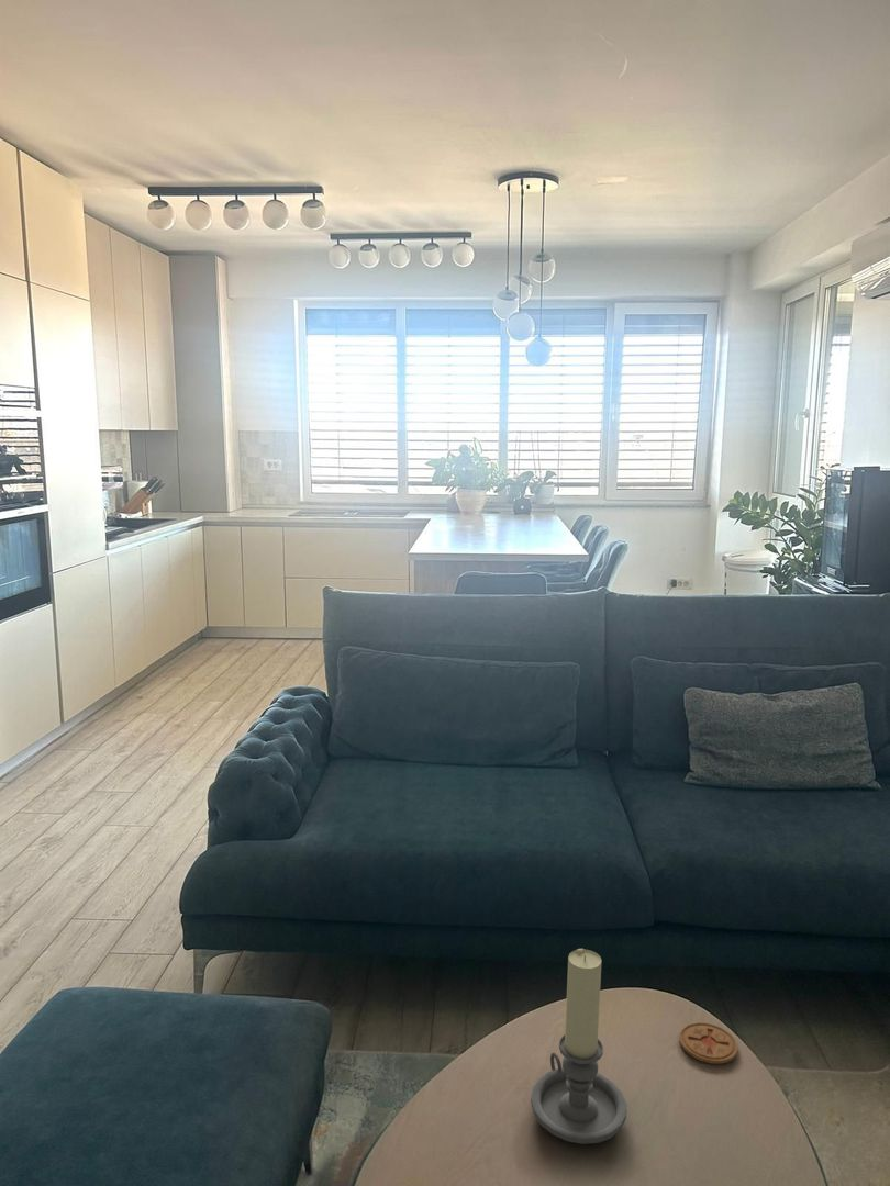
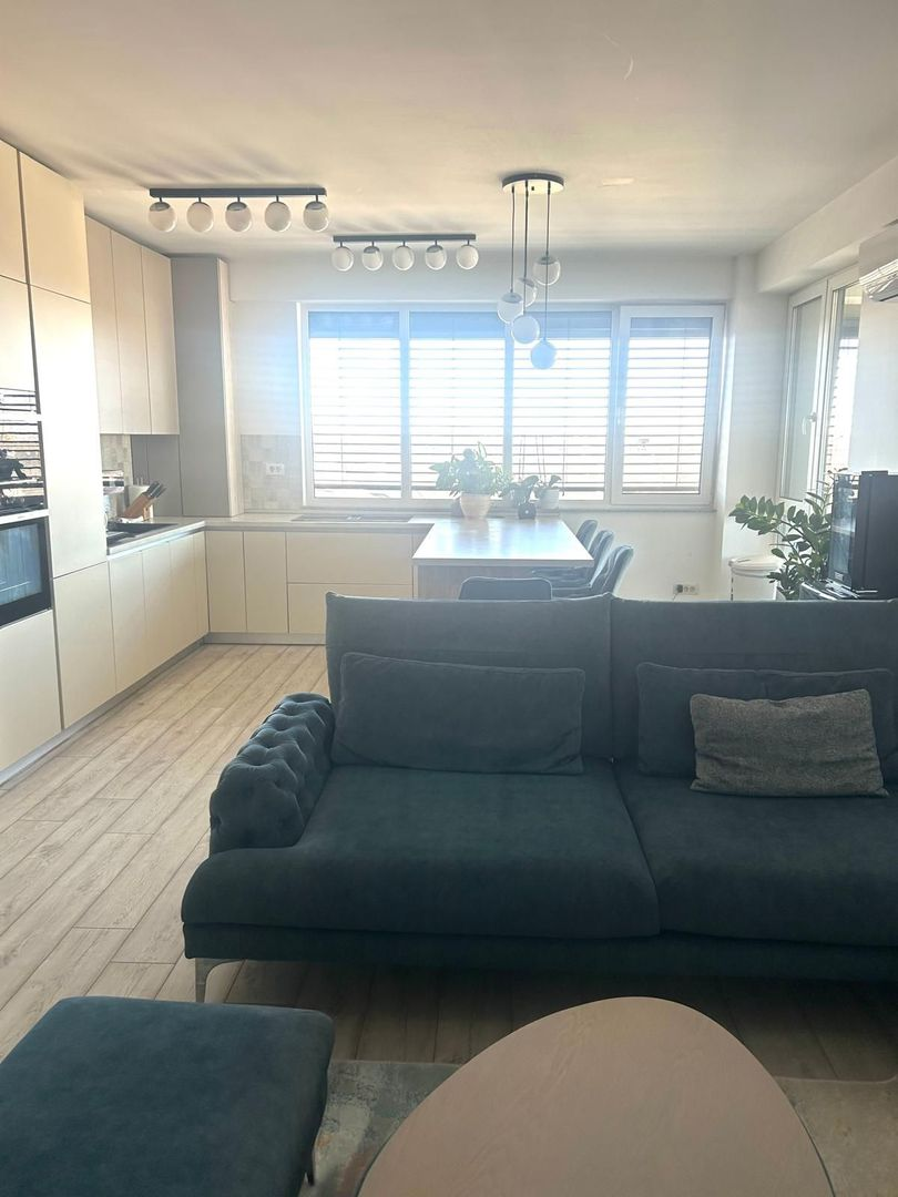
- coaster (708, 1042)
- candle holder (577, 1029)
